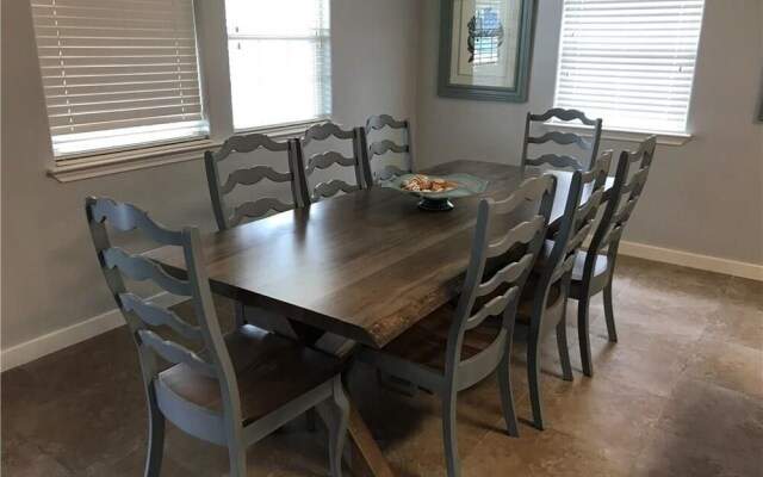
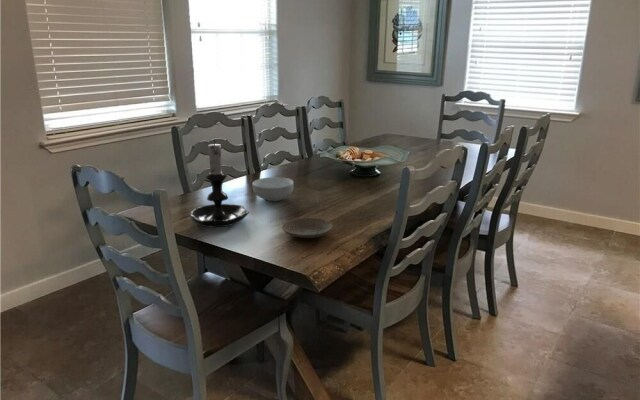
+ cereal bowl (273, 190)
+ candle holder (217, 181)
+ plate (307, 229)
